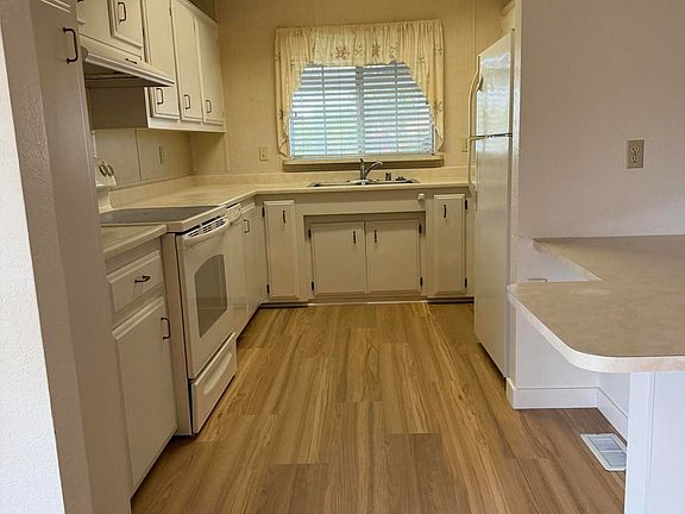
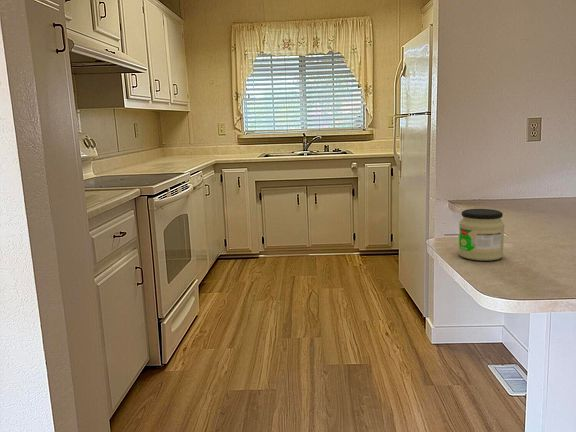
+ jar (481, 233)
